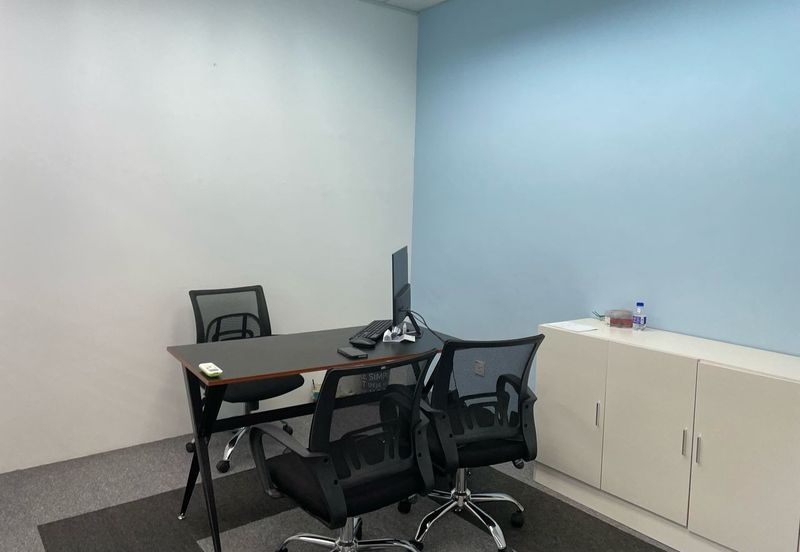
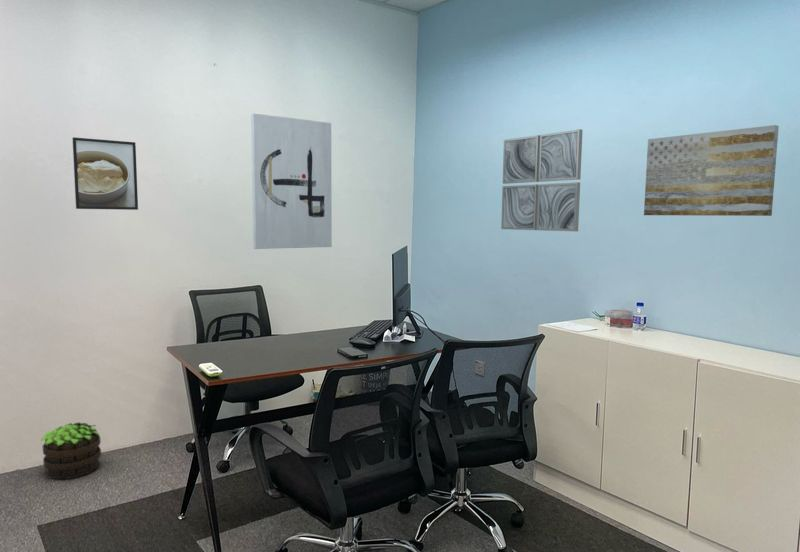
+ wall art (293, 183)
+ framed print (106, 174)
+ wall art (539, 184)
+ wall art (705, 174)
+ potted plant (72, 447)
